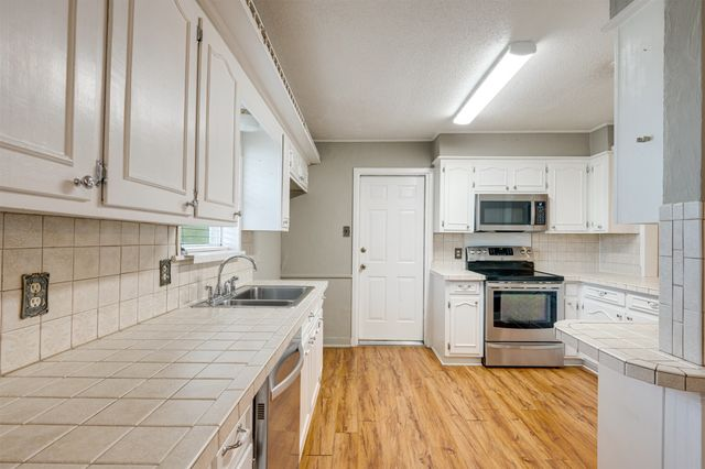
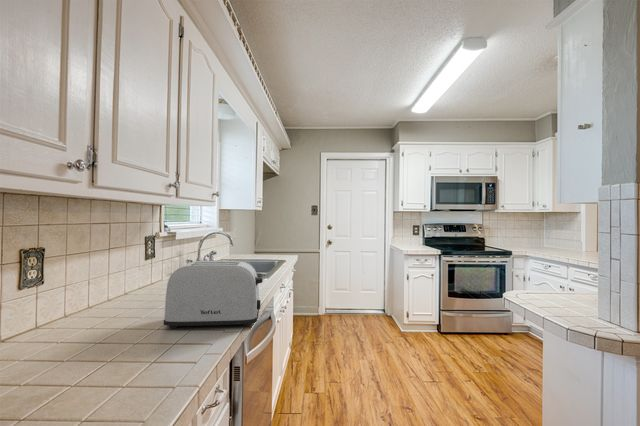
+ toaster (217, 291)
